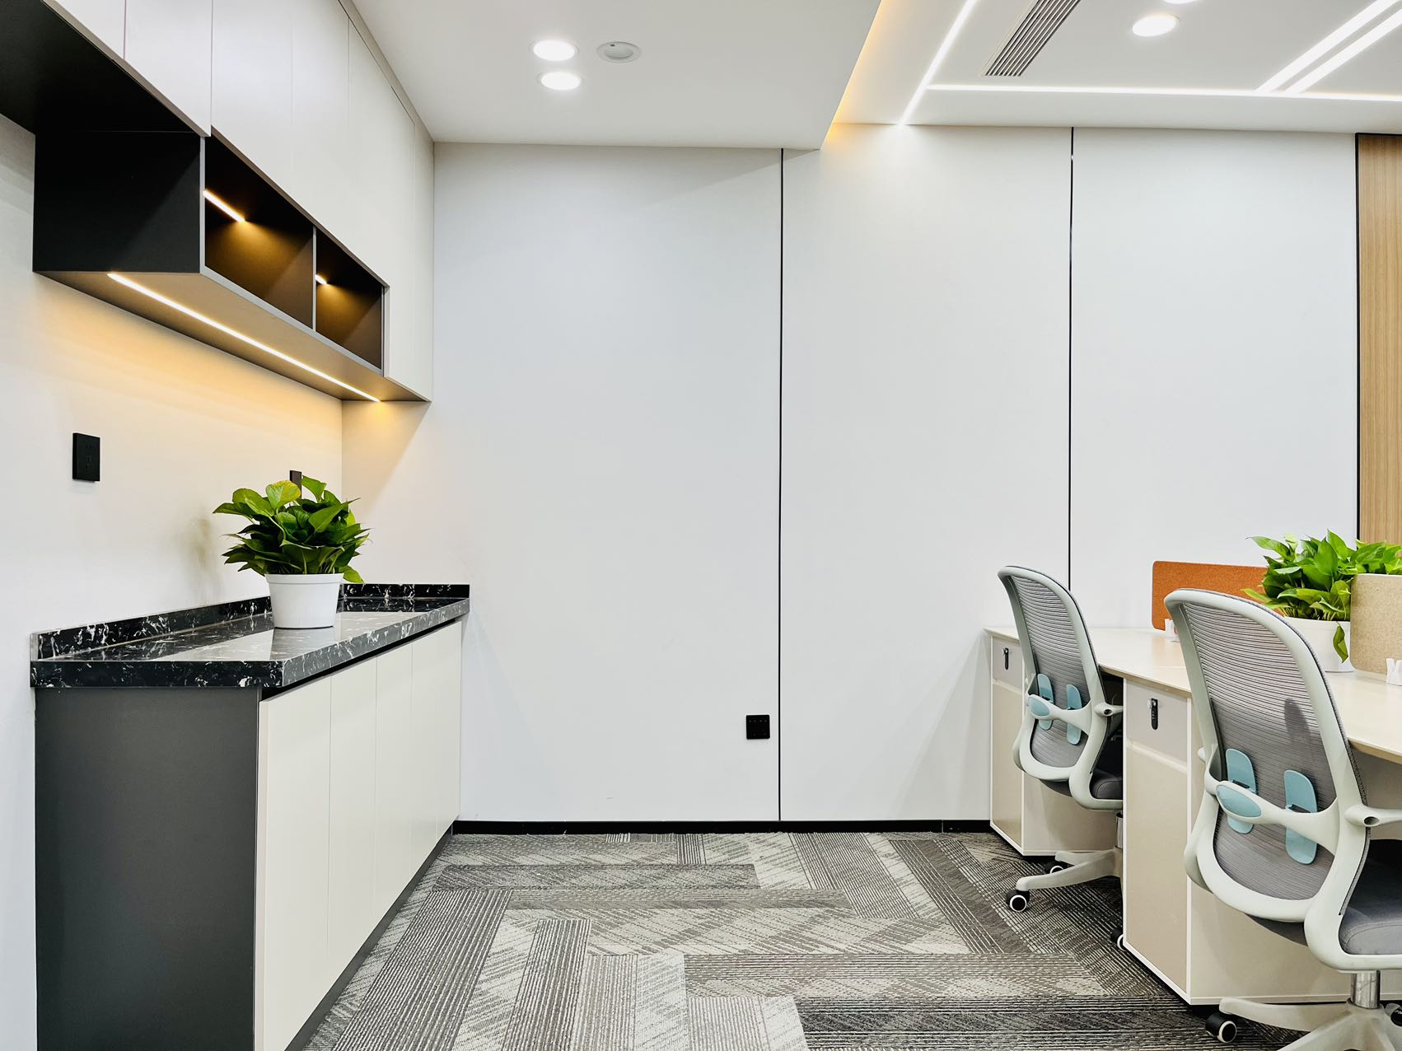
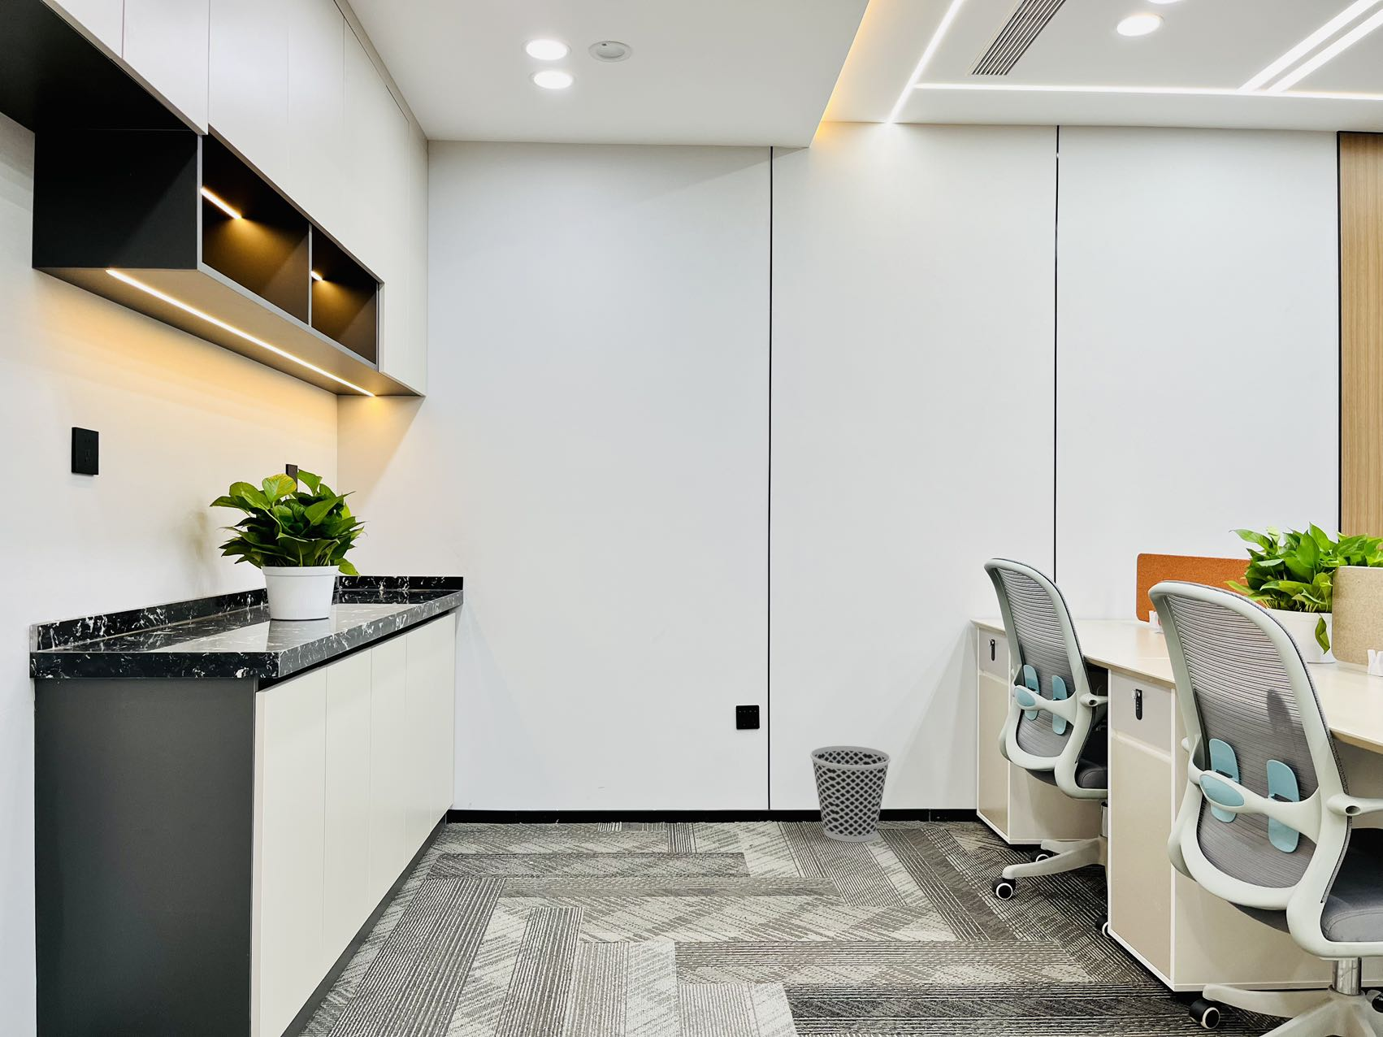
+ wastebasket (849, 794)
